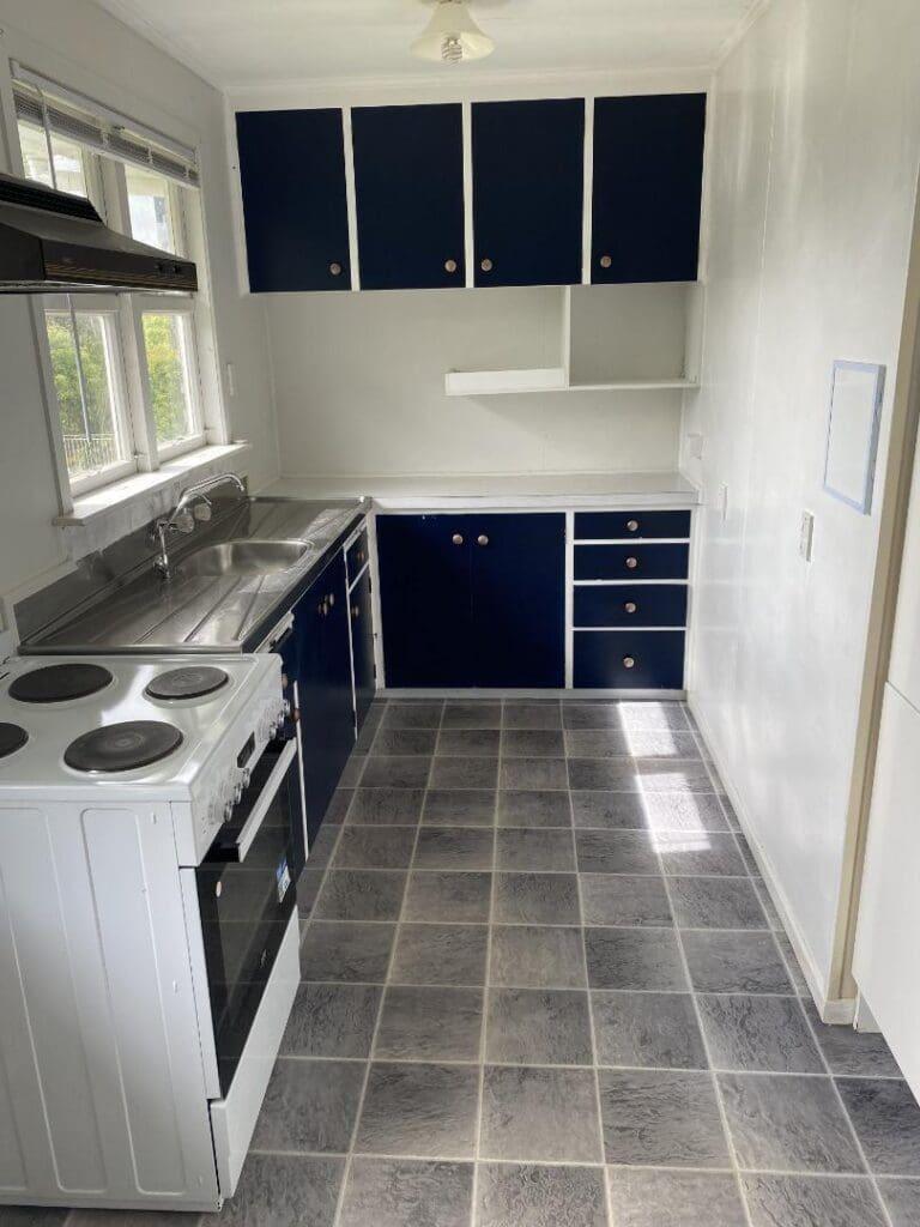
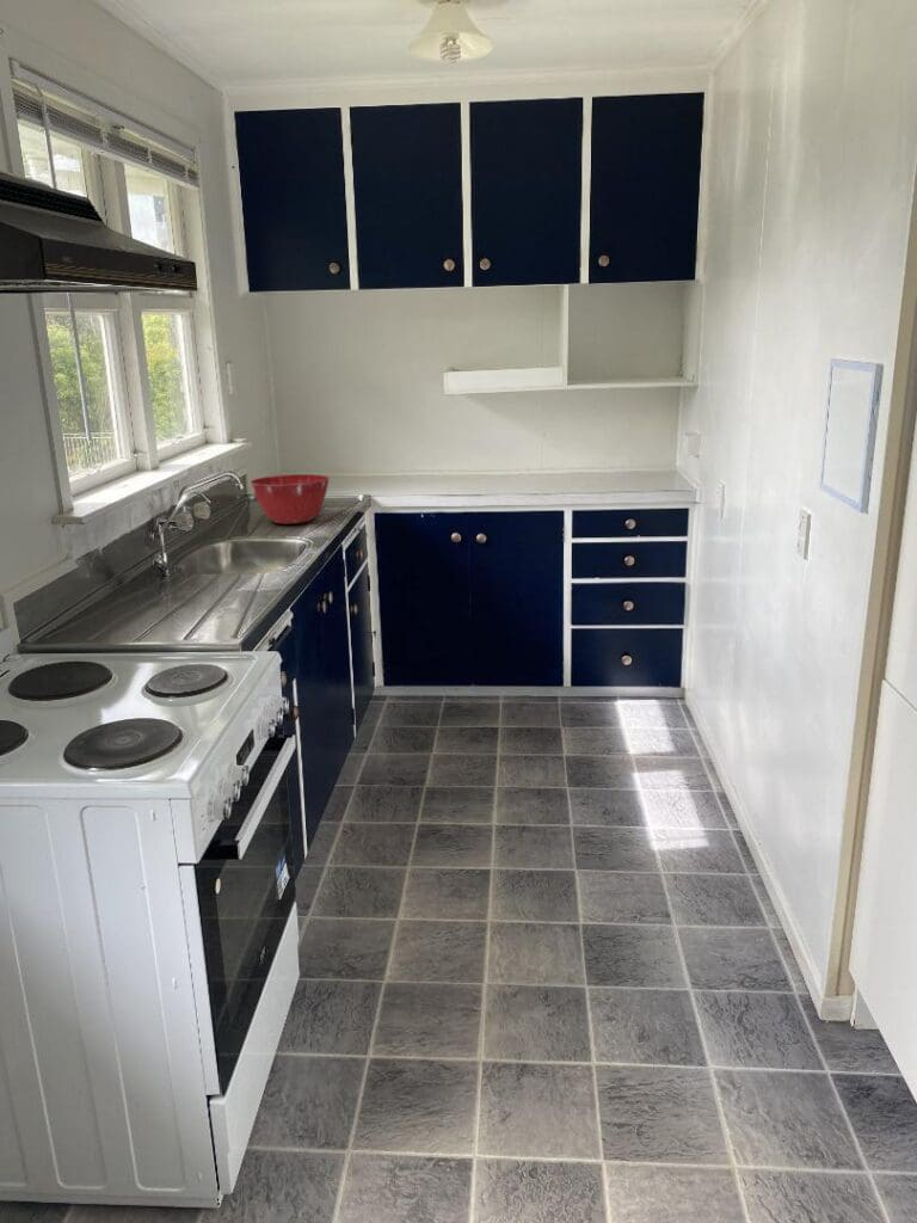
+ mixing bowl (291, 499)
